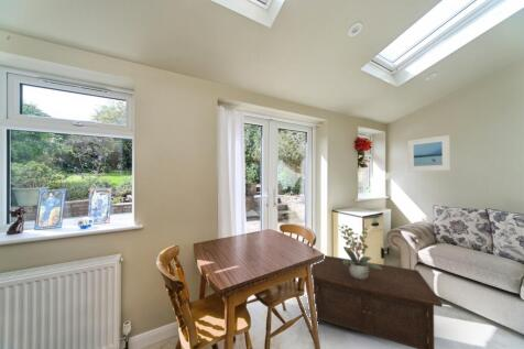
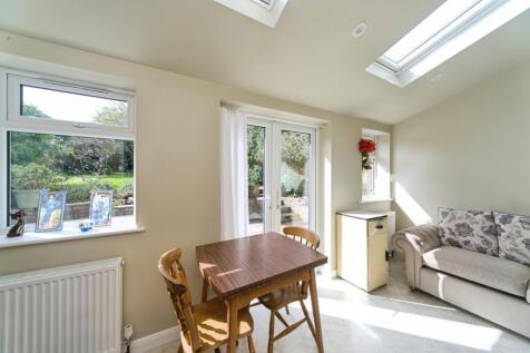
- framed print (427, 154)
- cabinet (364, 296)
- potted plant (354, 250)
